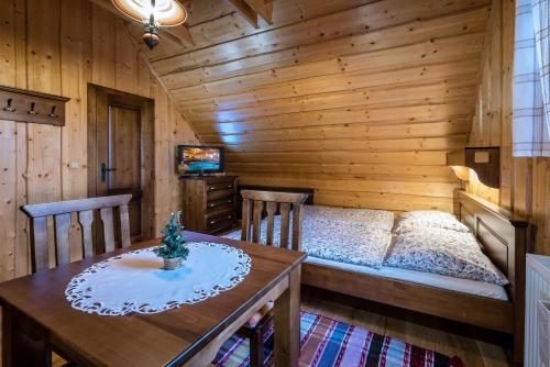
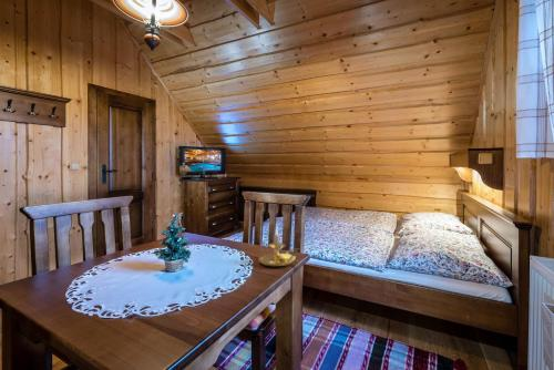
+ candle holder (279, 243)
